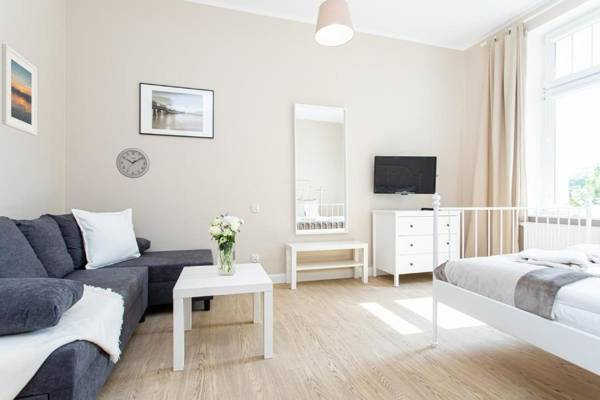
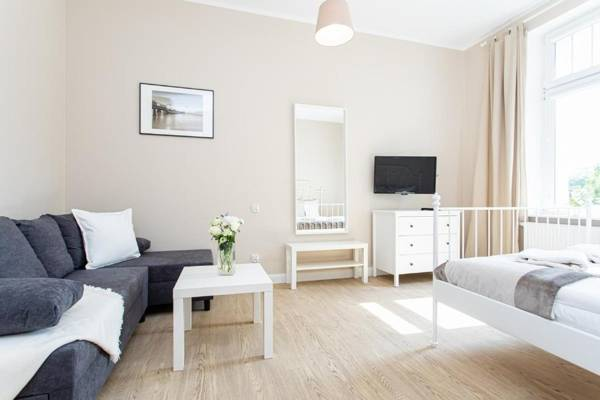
- wall clock (133, 163)
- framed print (20, 93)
